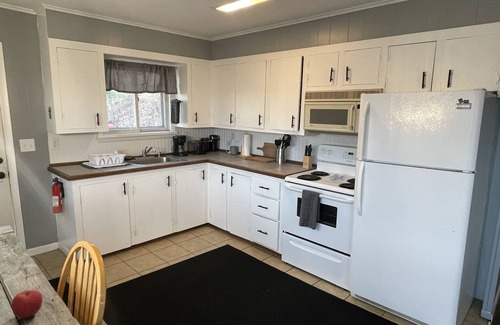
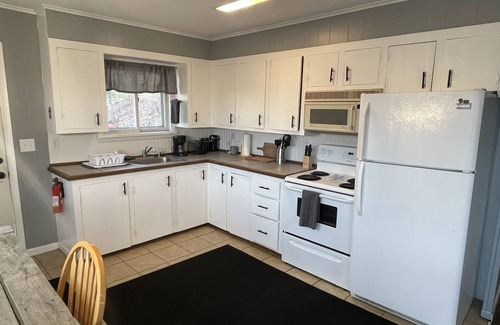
- fruit (27, 303)
